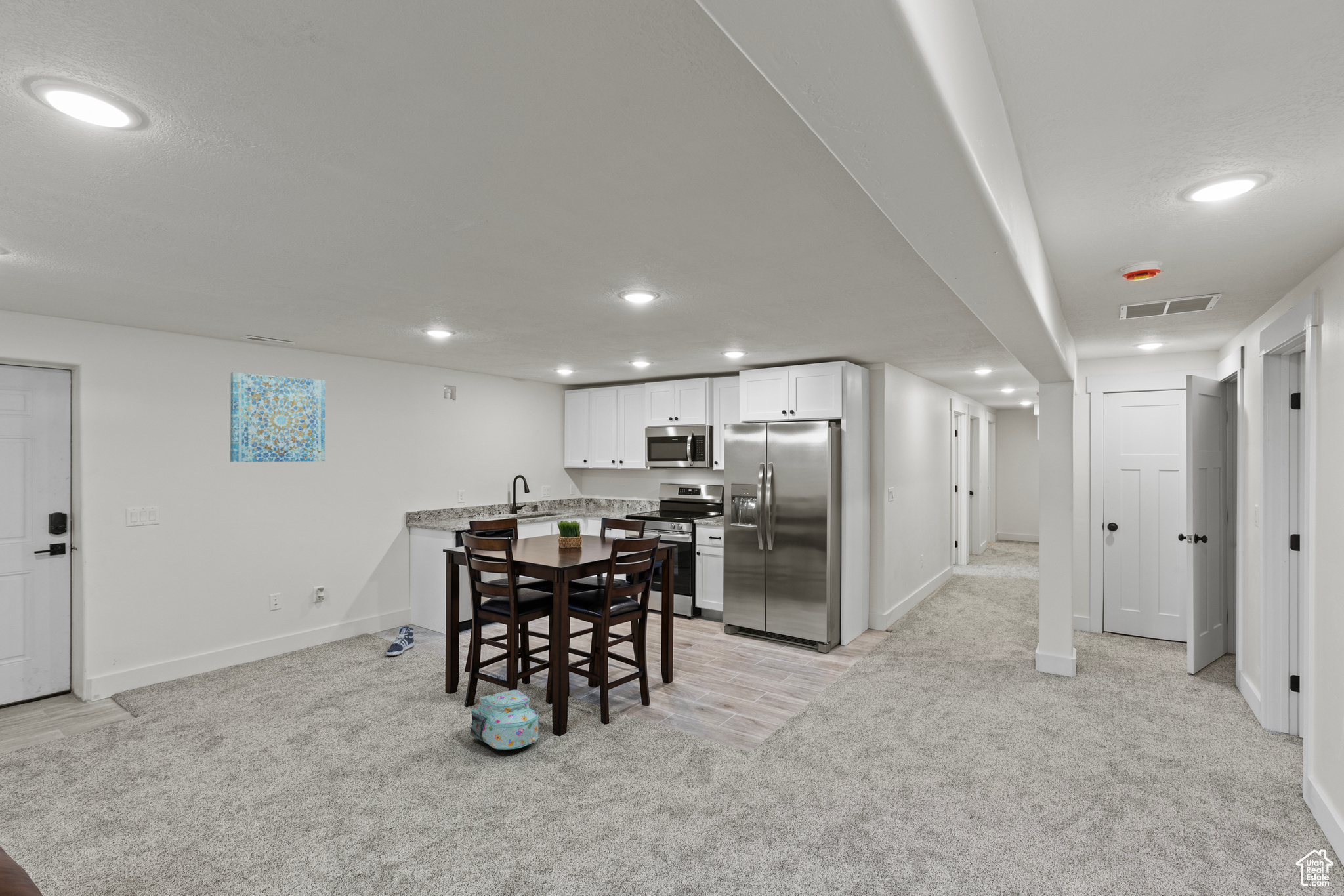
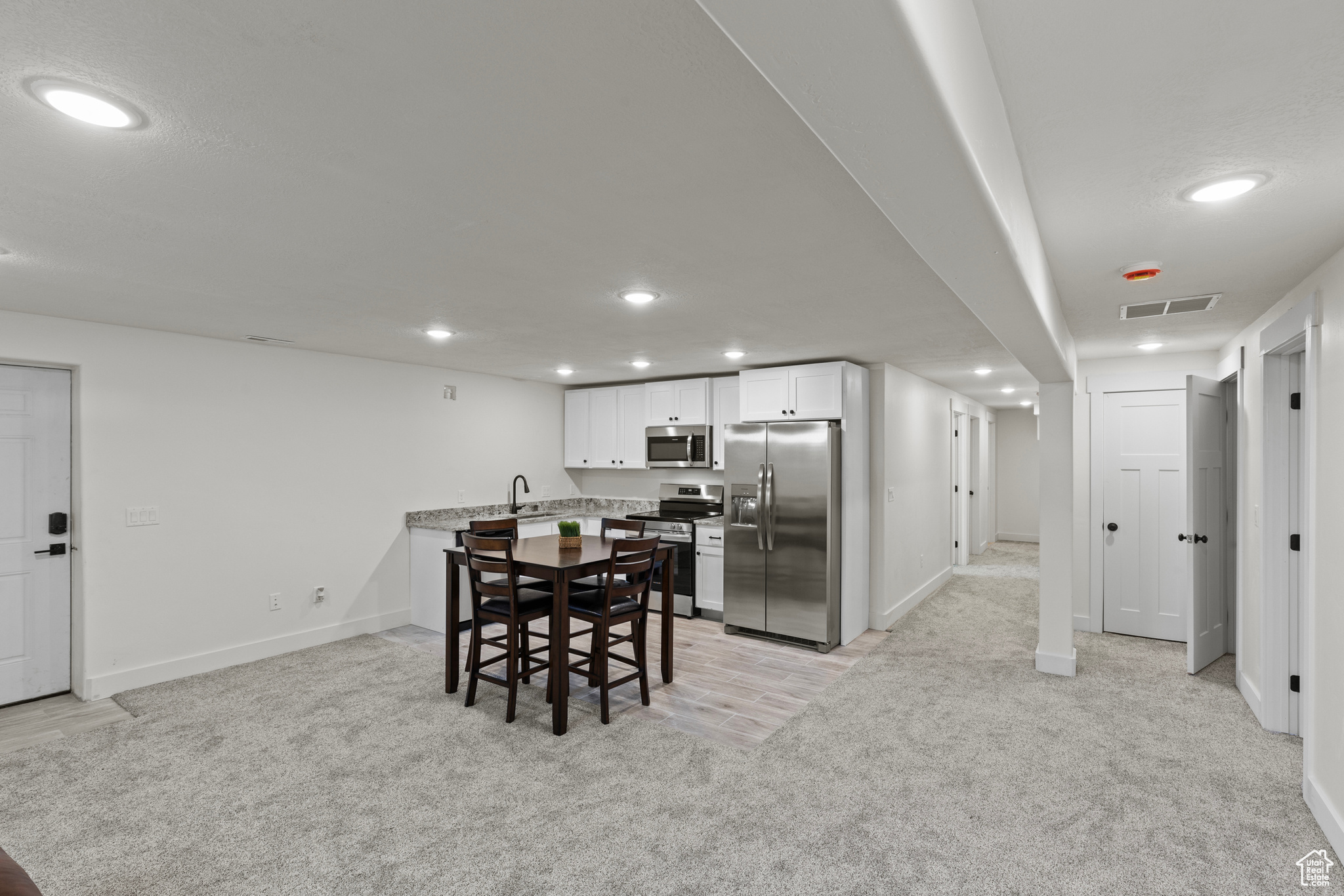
- backpack (507, 719)
- sneaker (400, 640)
- wall art (280, 418)
